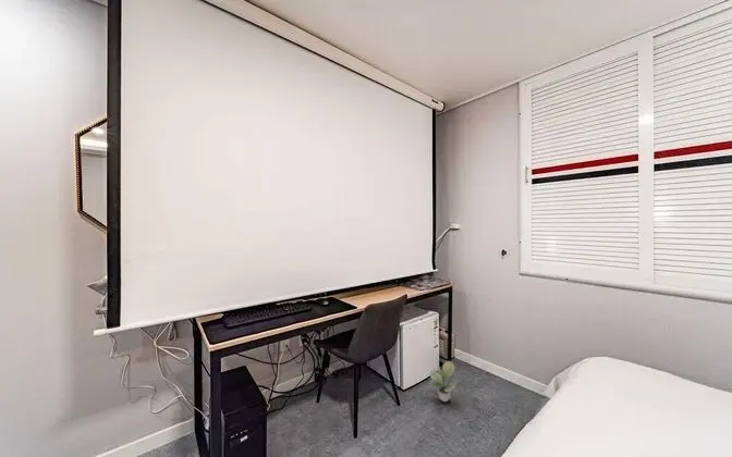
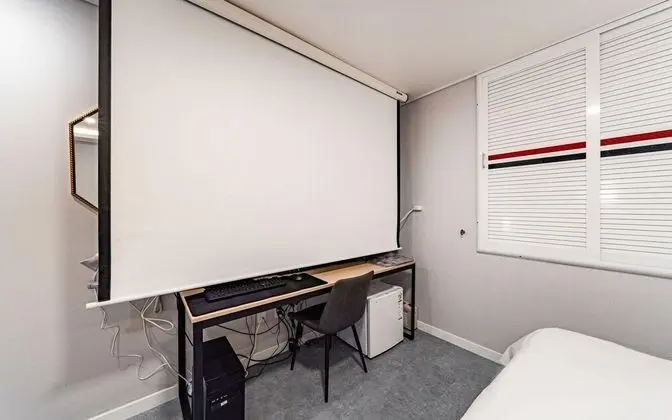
- potted plant (441, 383)
